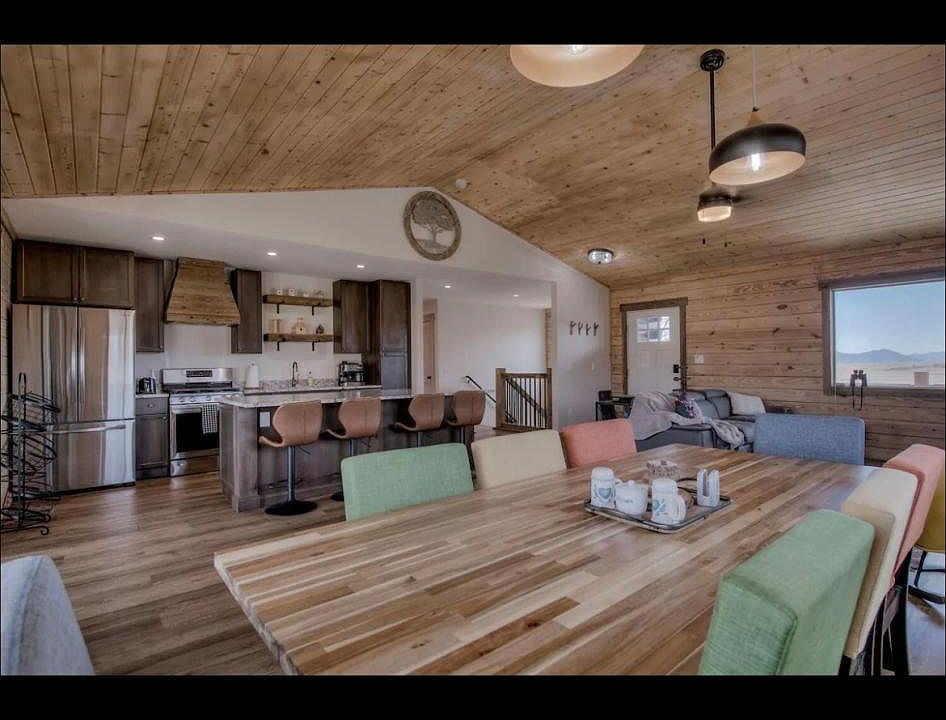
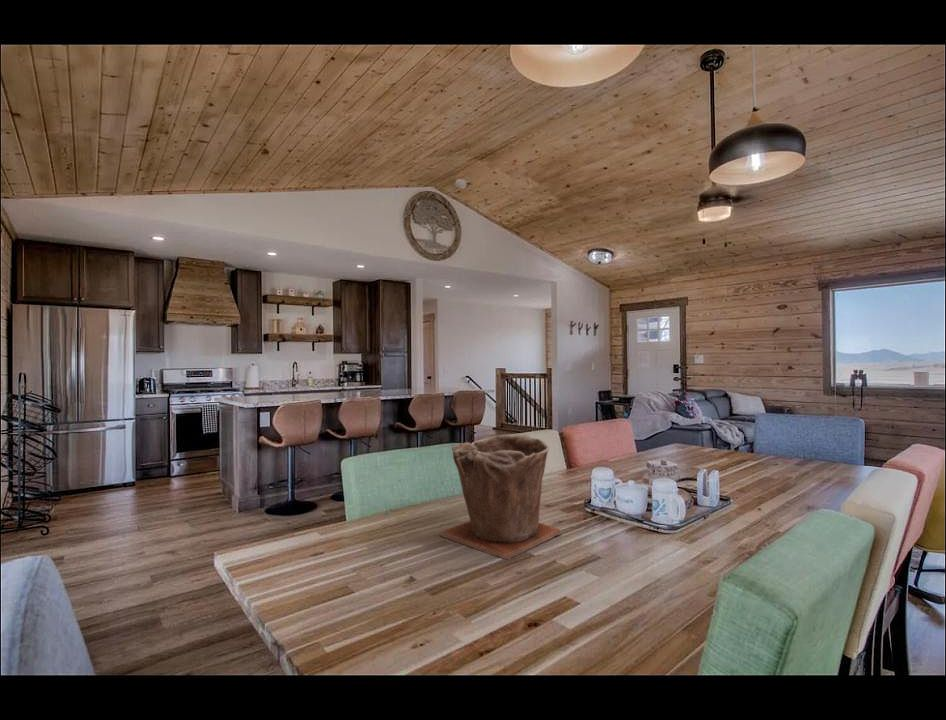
+ plant pot (500, 487)
